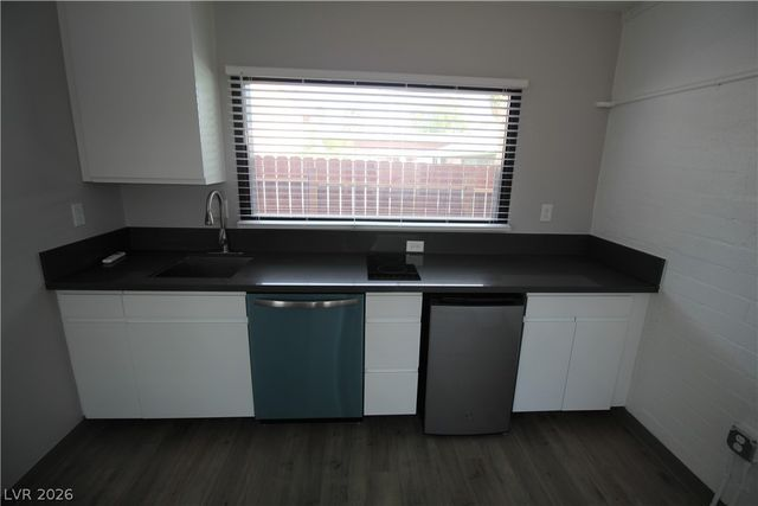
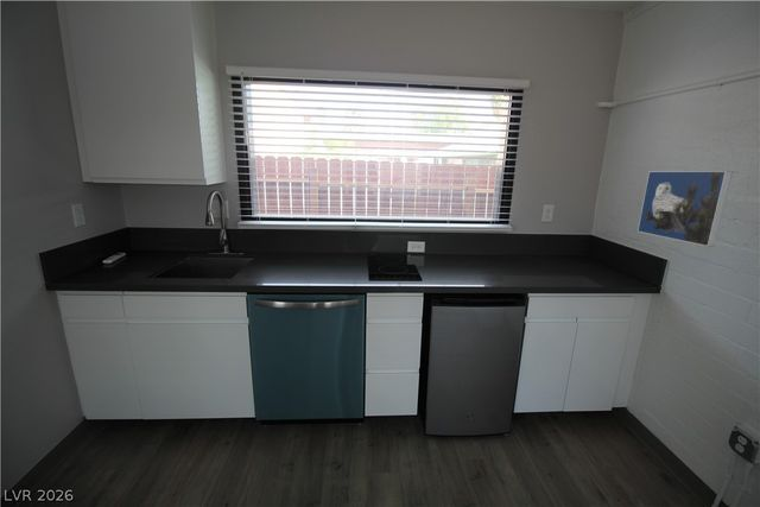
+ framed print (678, 205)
